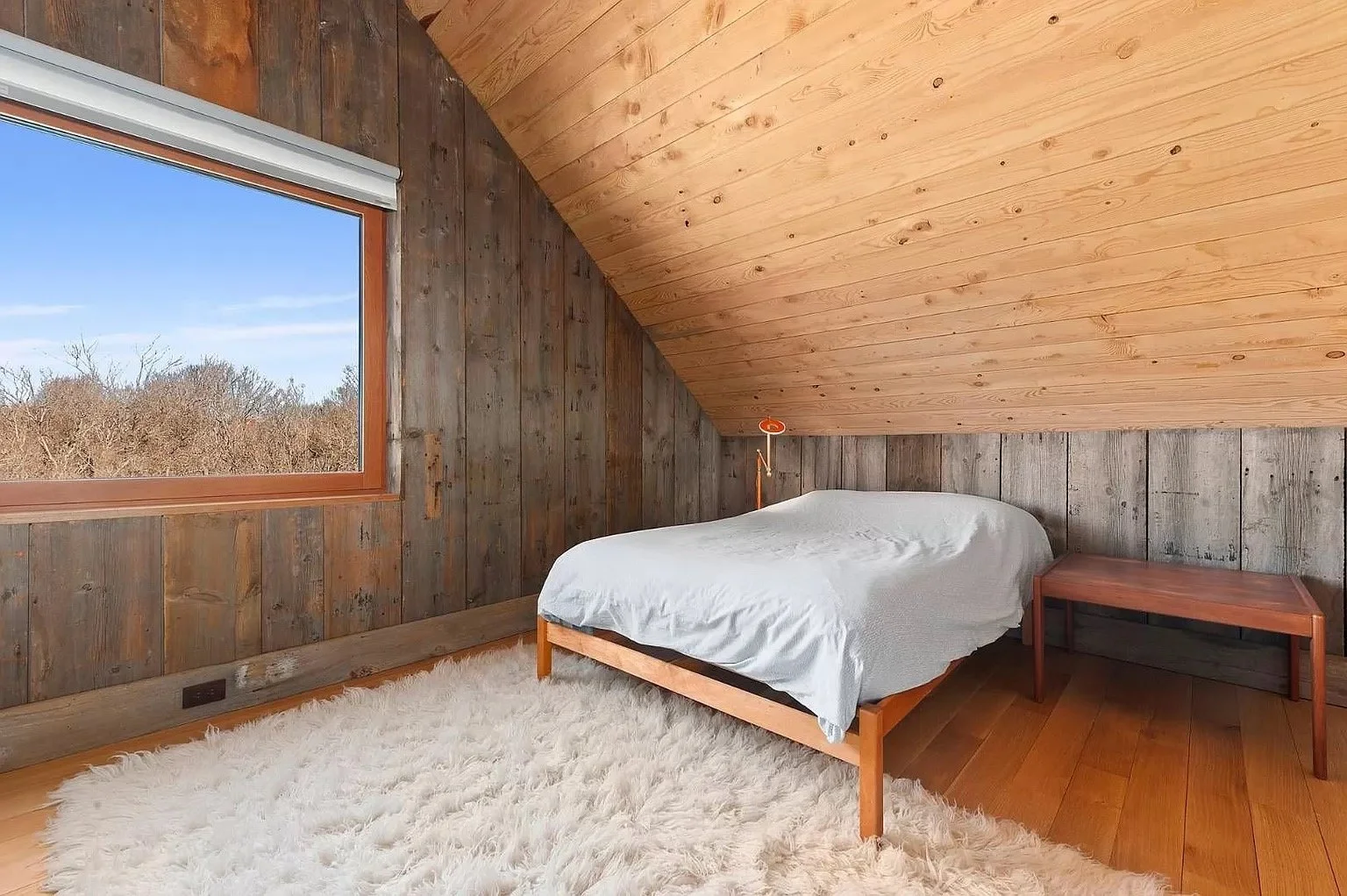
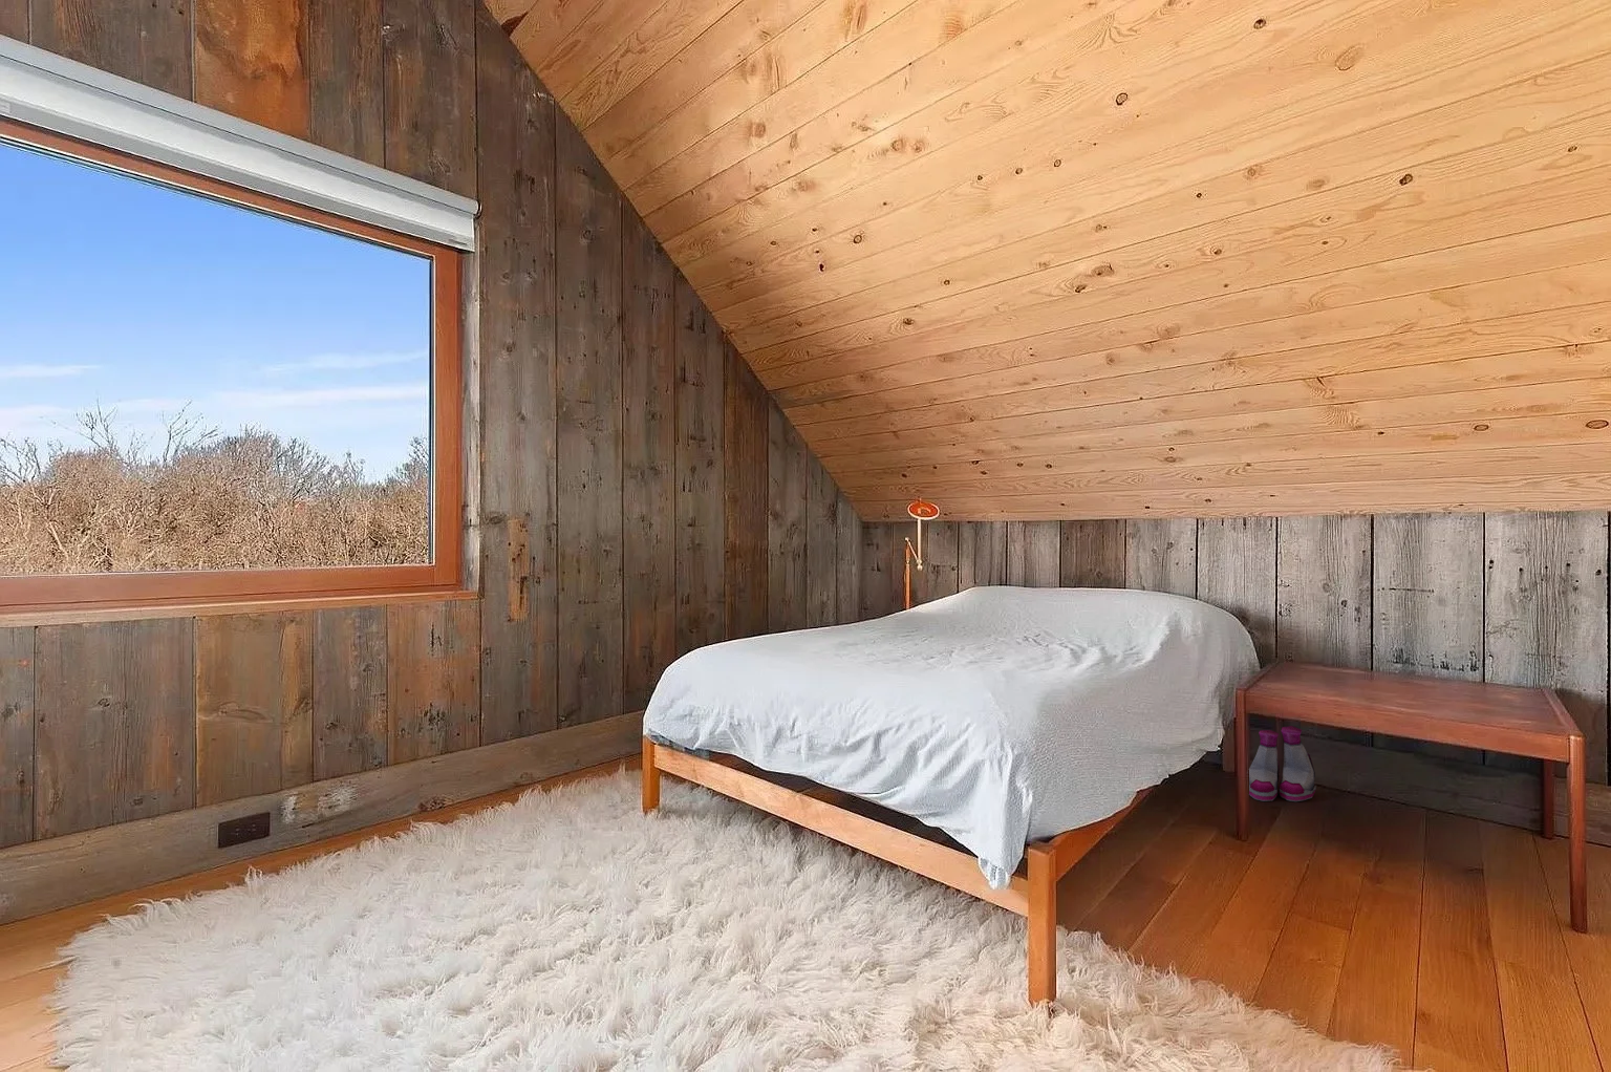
+ boots (1277, 761)
